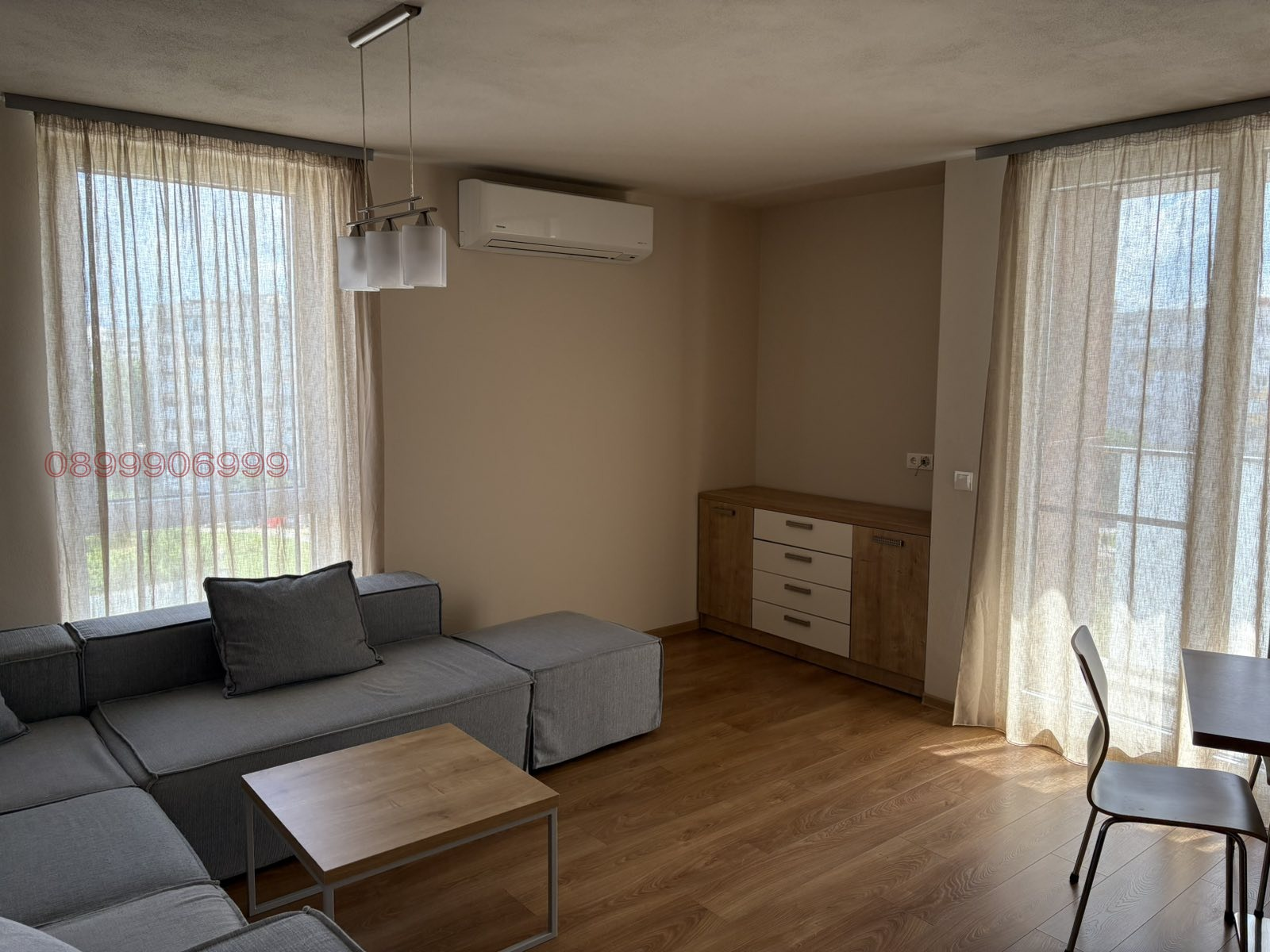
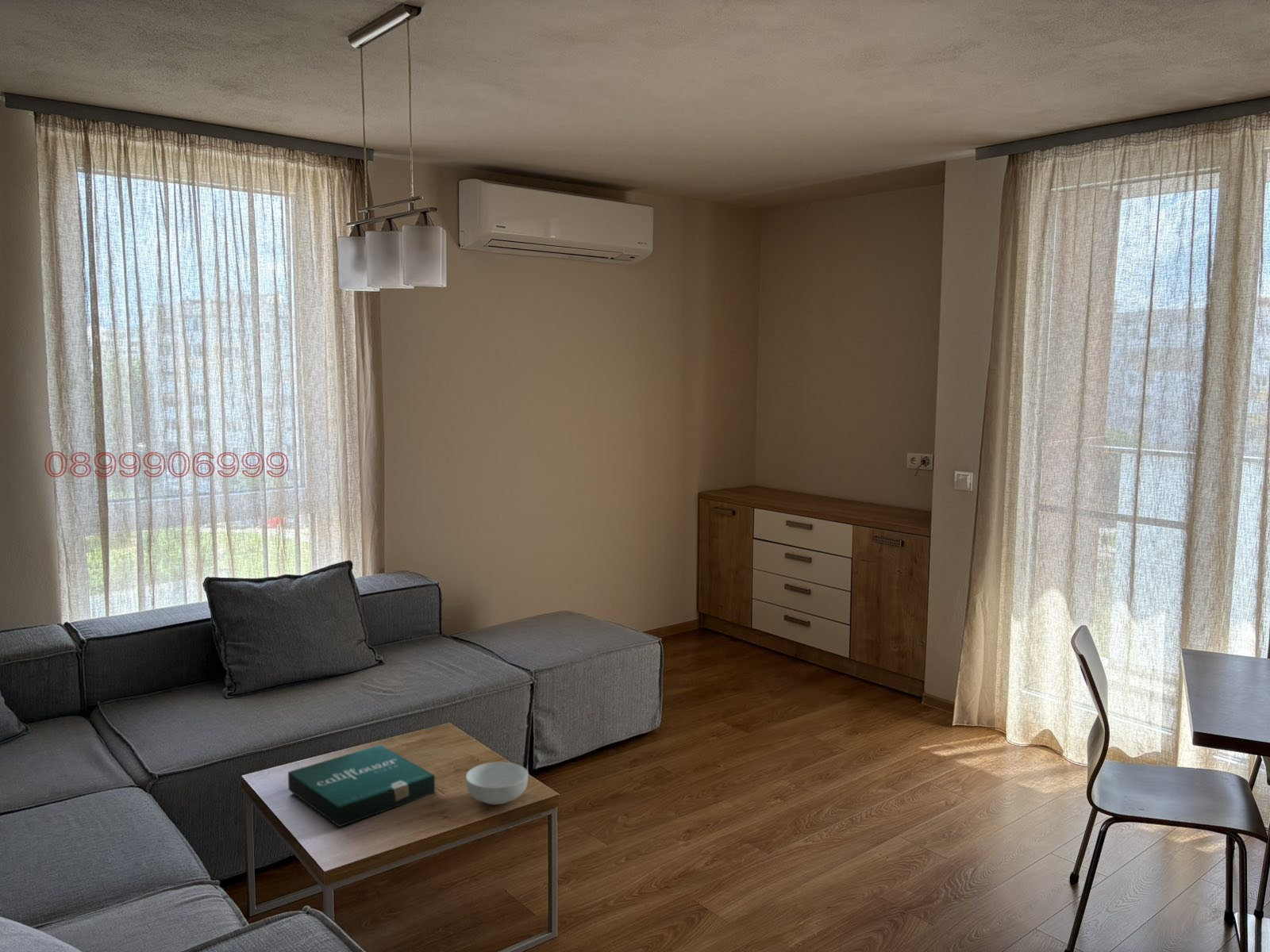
+ cereal bowl (497, 786)
+ pizza box (361, 782)
